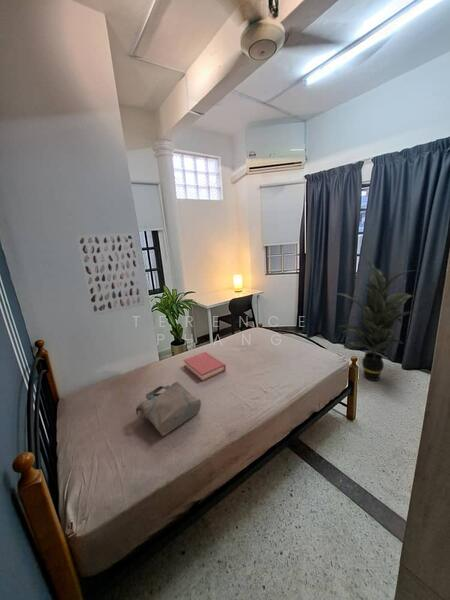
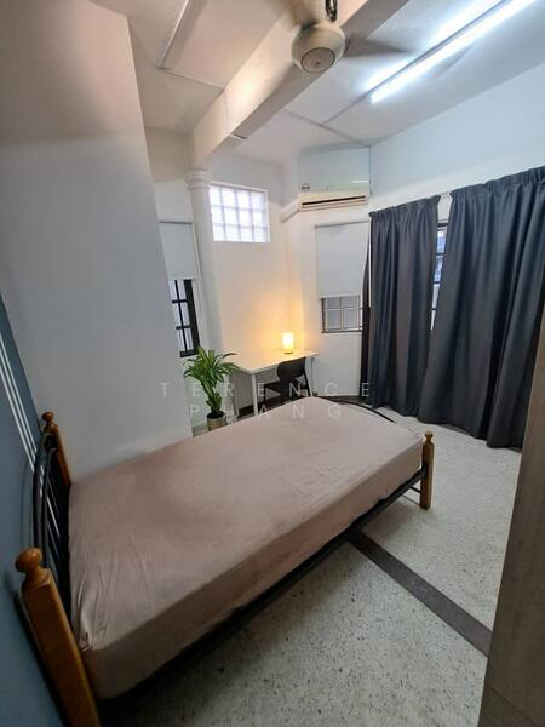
- hardback book (204, 365)
- indoor plant (374, 321)
- wall art (113, 273)
- tote bag (163, 403)
